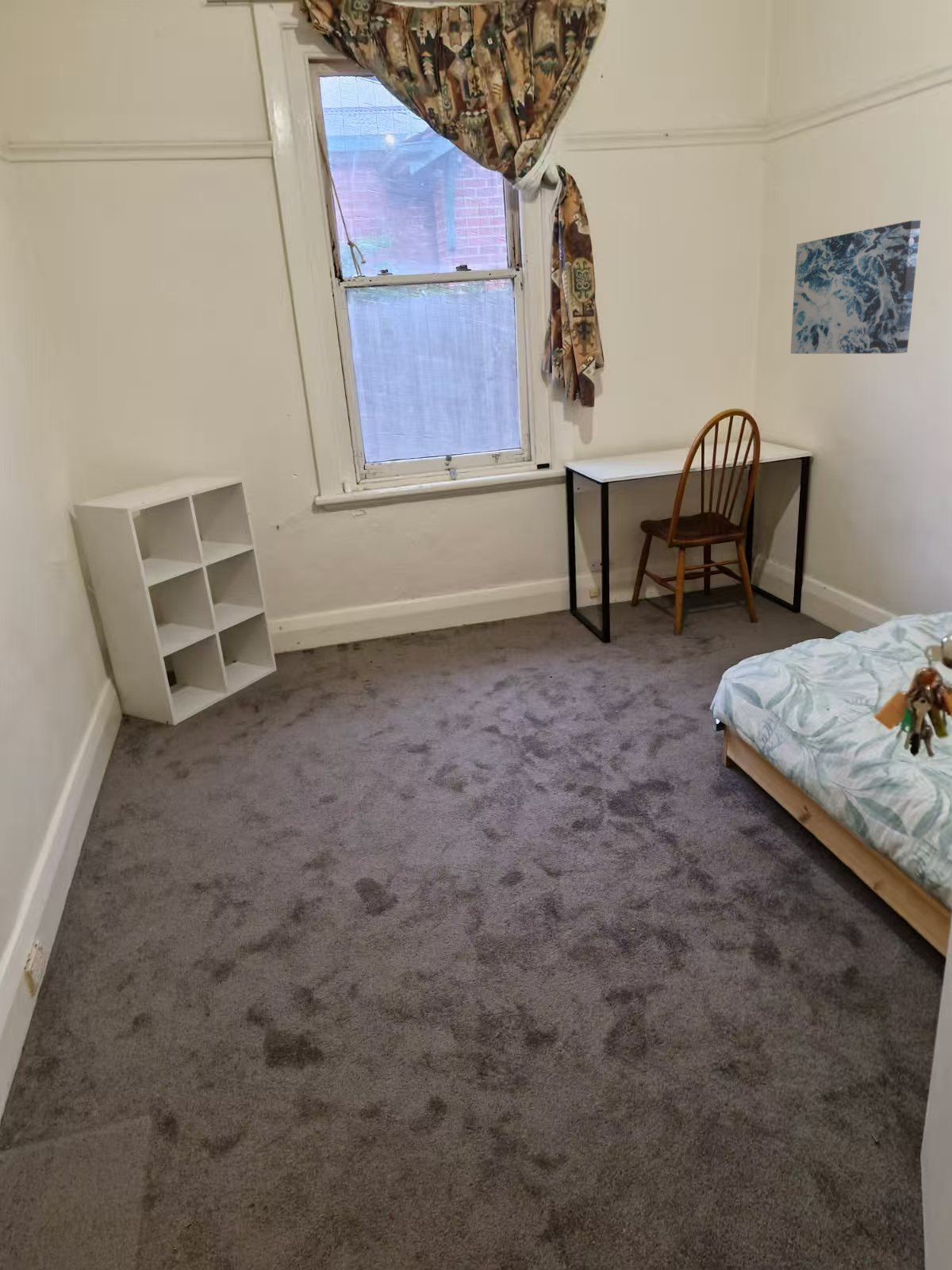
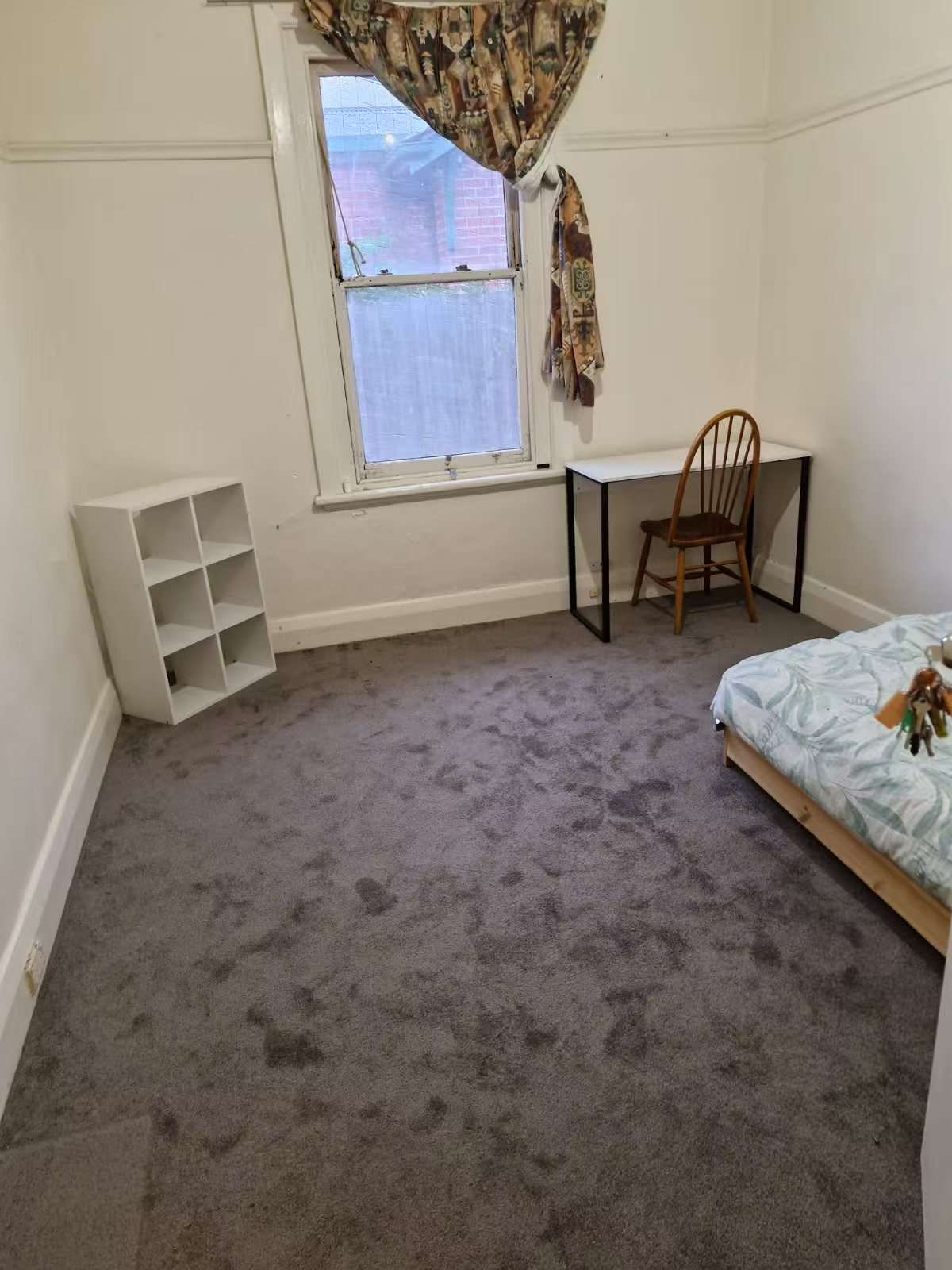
- wall art (848, 294)
